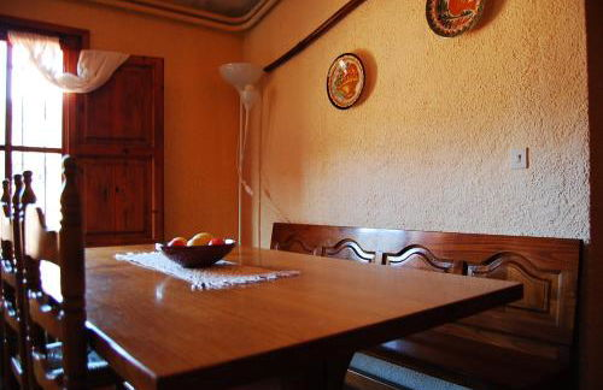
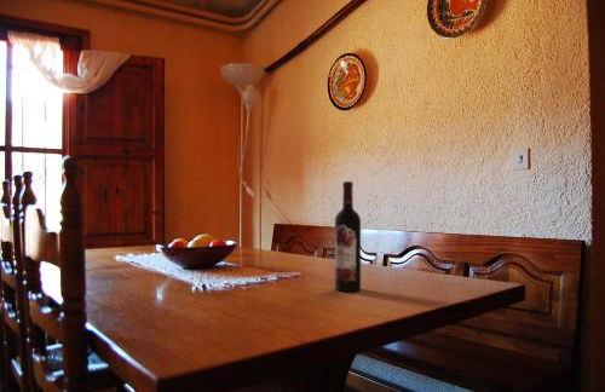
+ wine bottle (347, 235)
